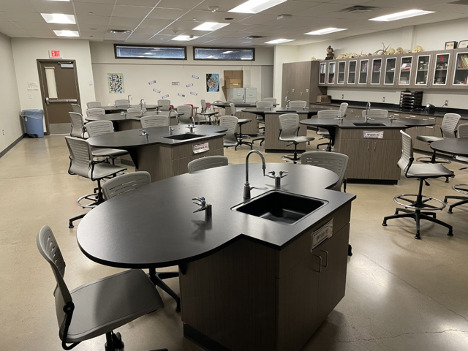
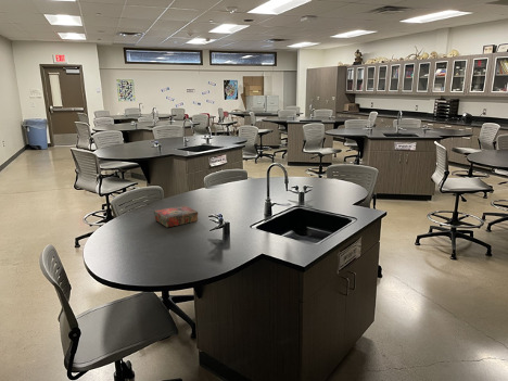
+ book (176, 215)
